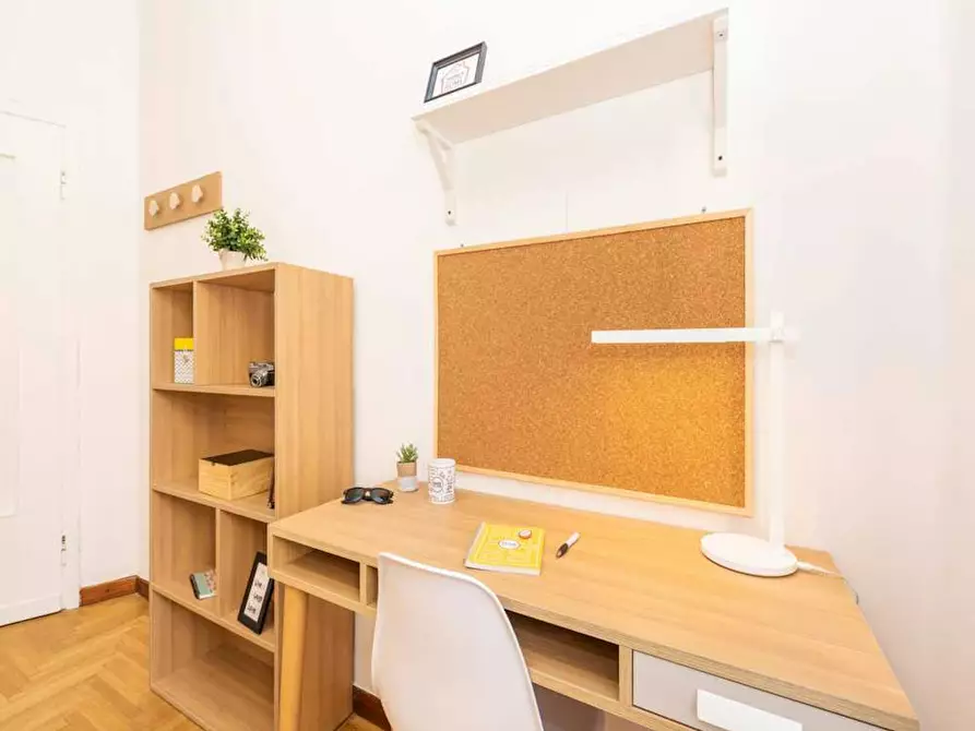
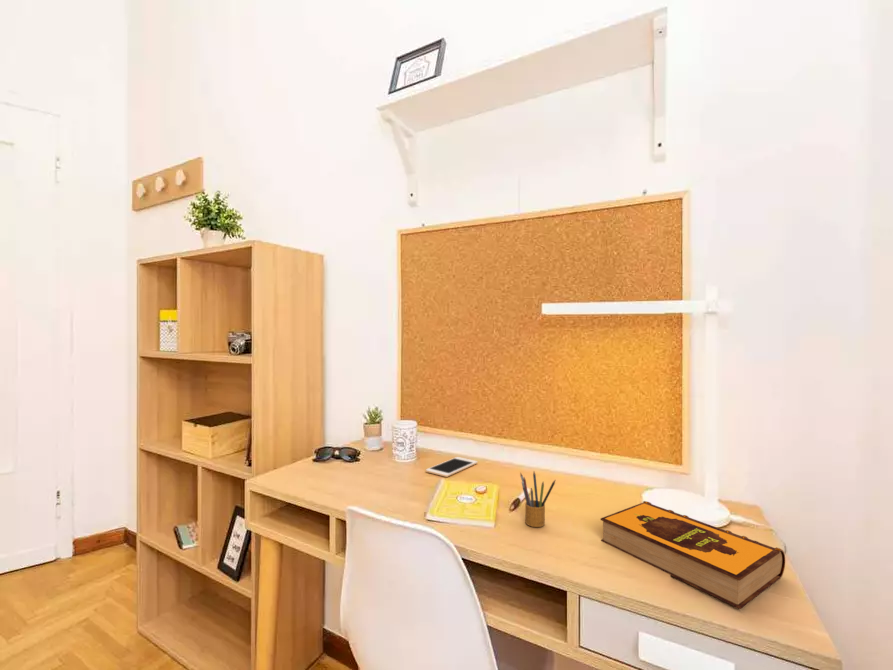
+ hardback book (686, 543)
+ pencil box (536, 499)
+ cell phone (452, 466)
